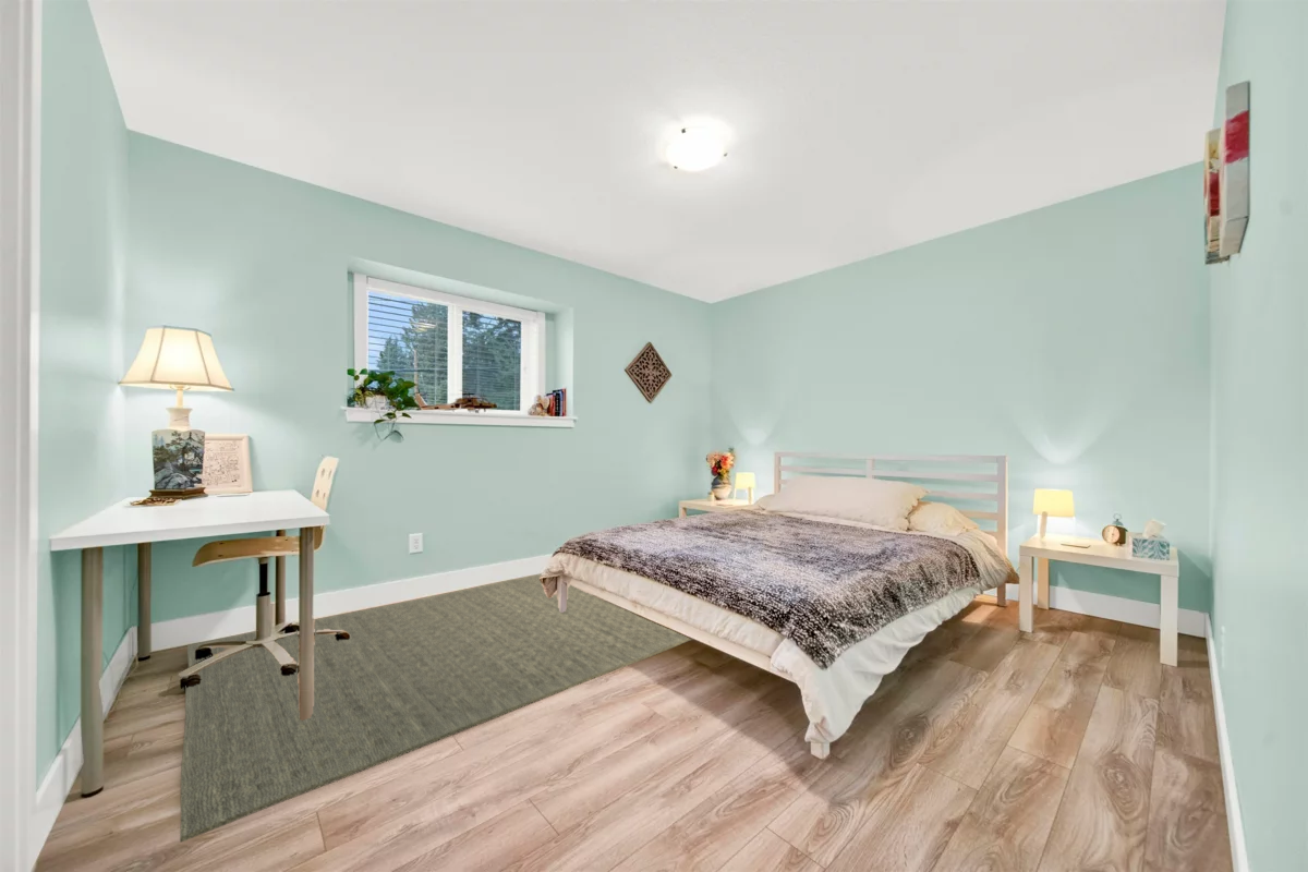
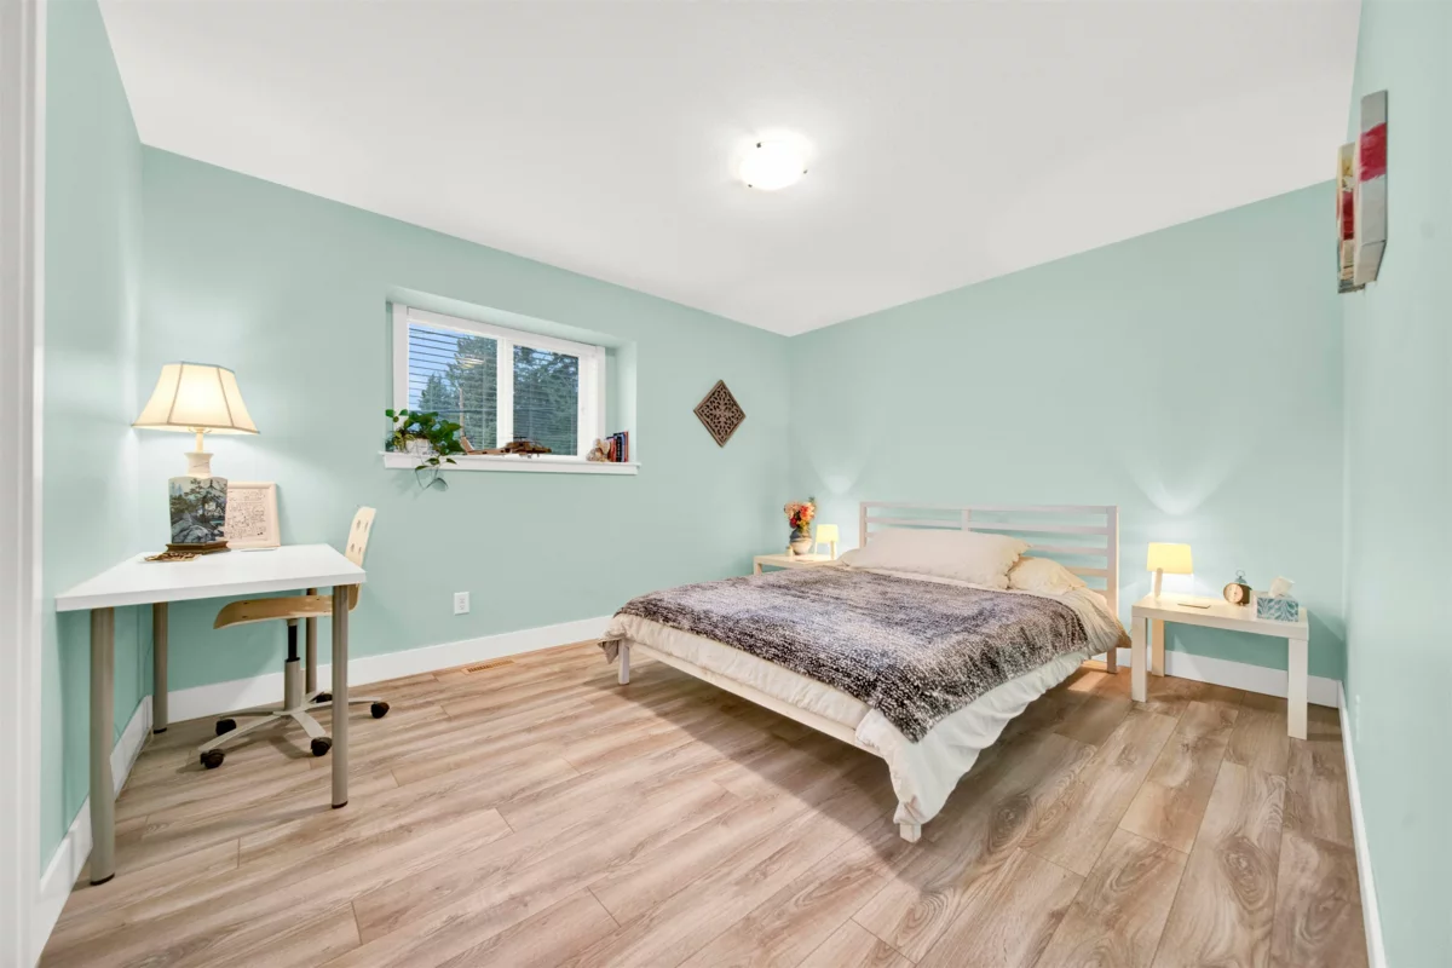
- rug (486, 632)
